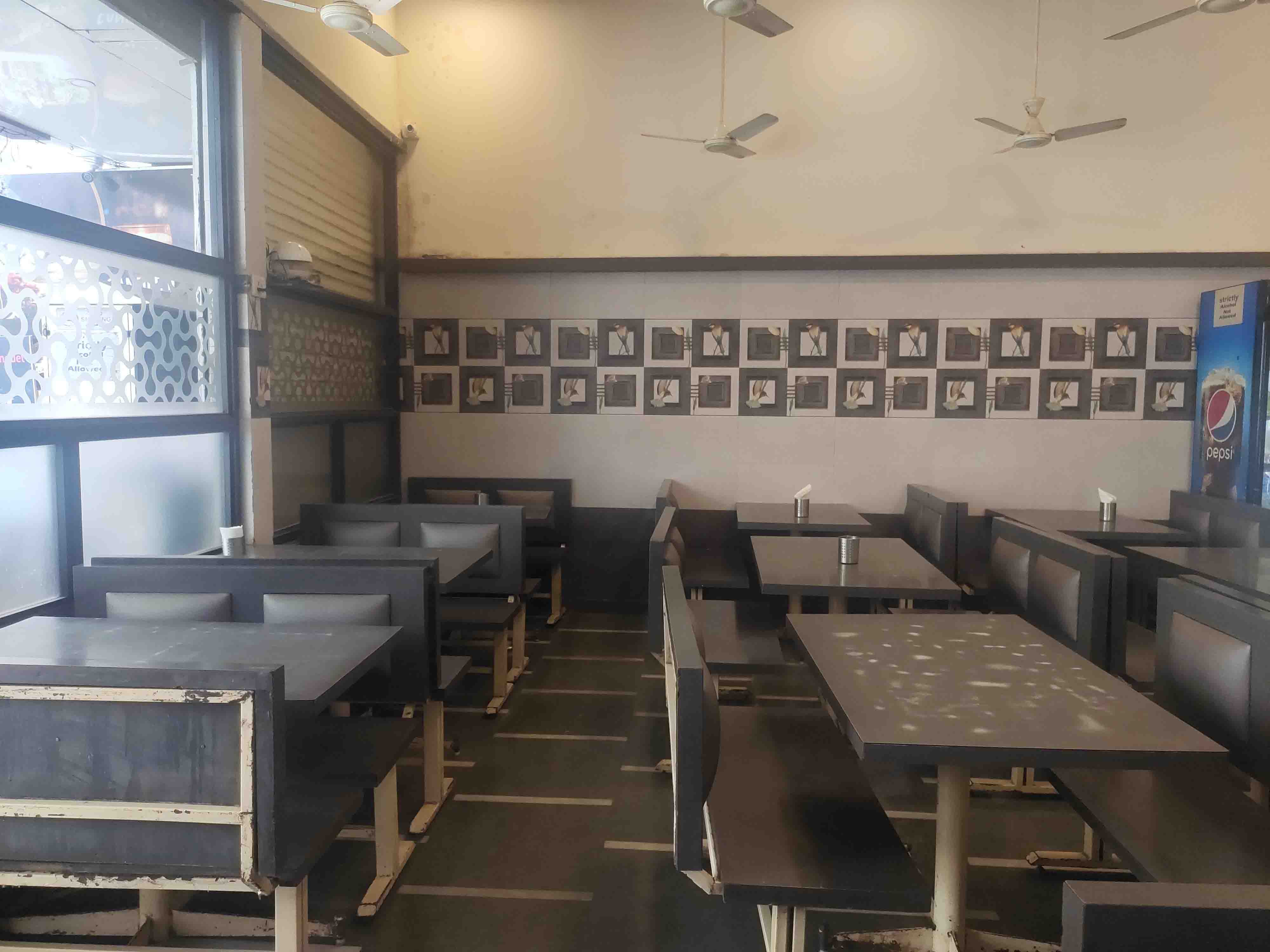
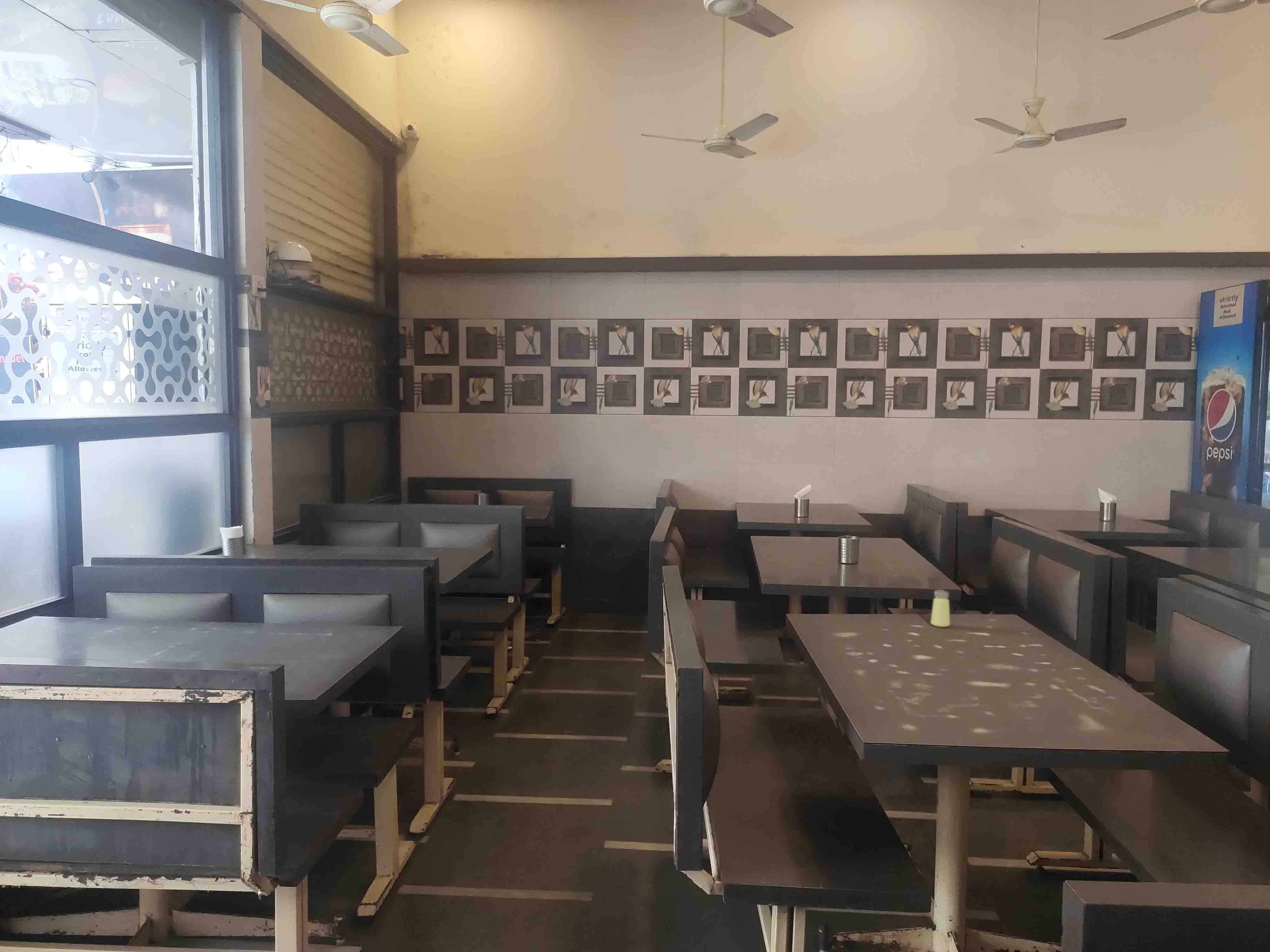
+ saltshaker (941, 607)
